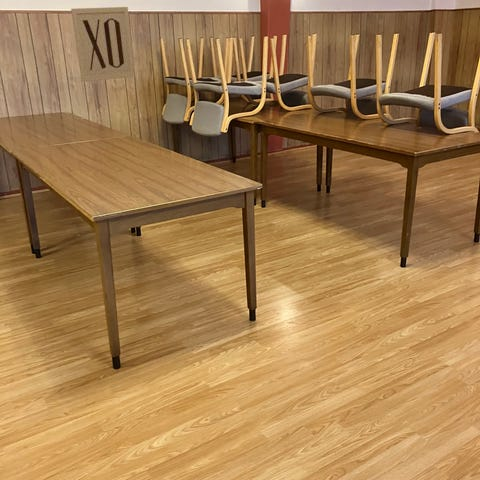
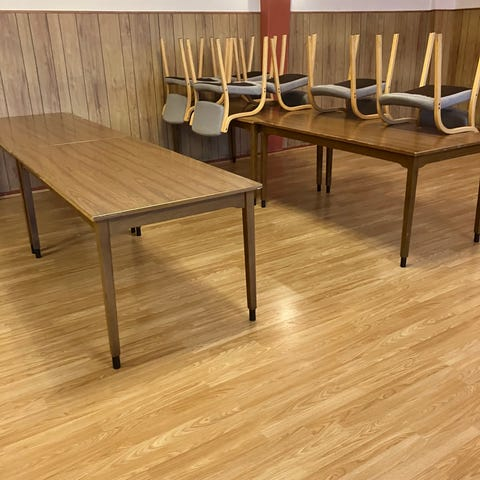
- wall art (104, 44)
